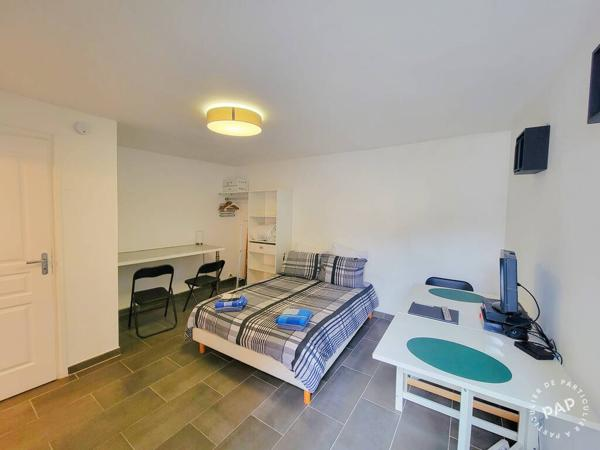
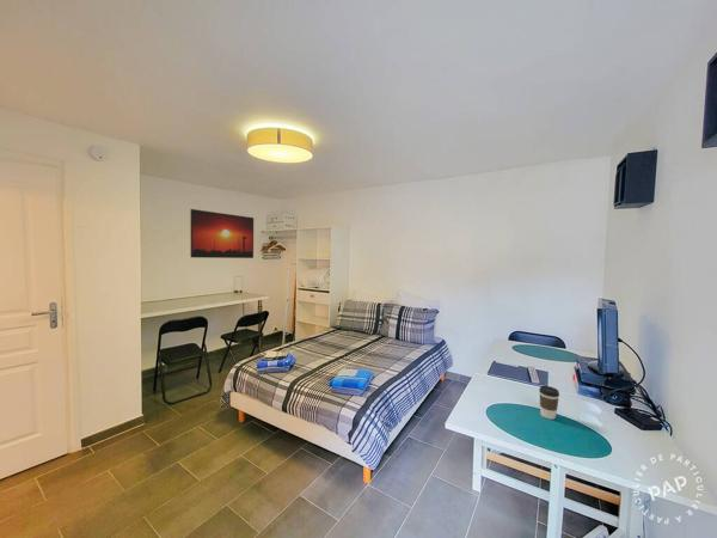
+ coffee cup (549, 402)
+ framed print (225, 236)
